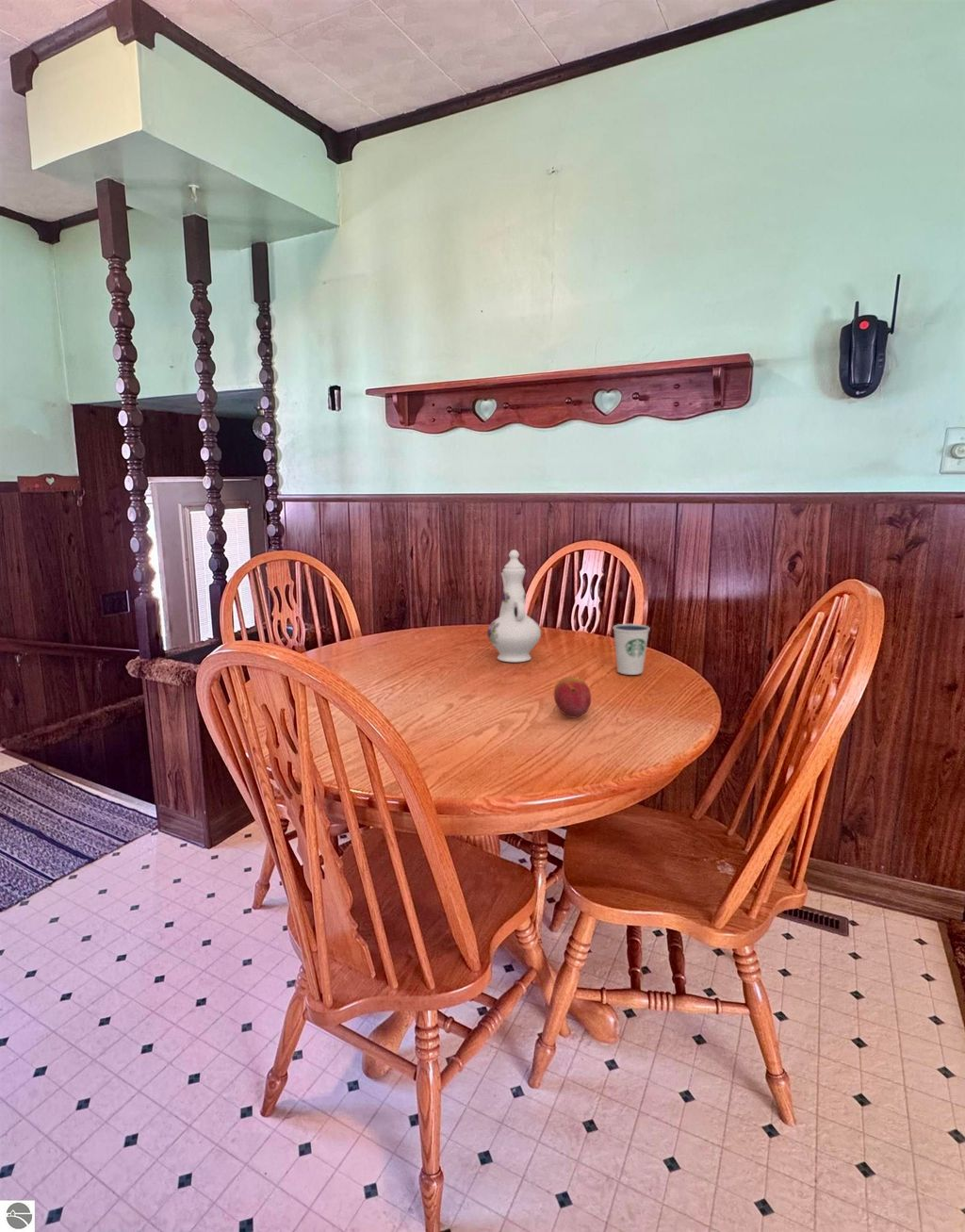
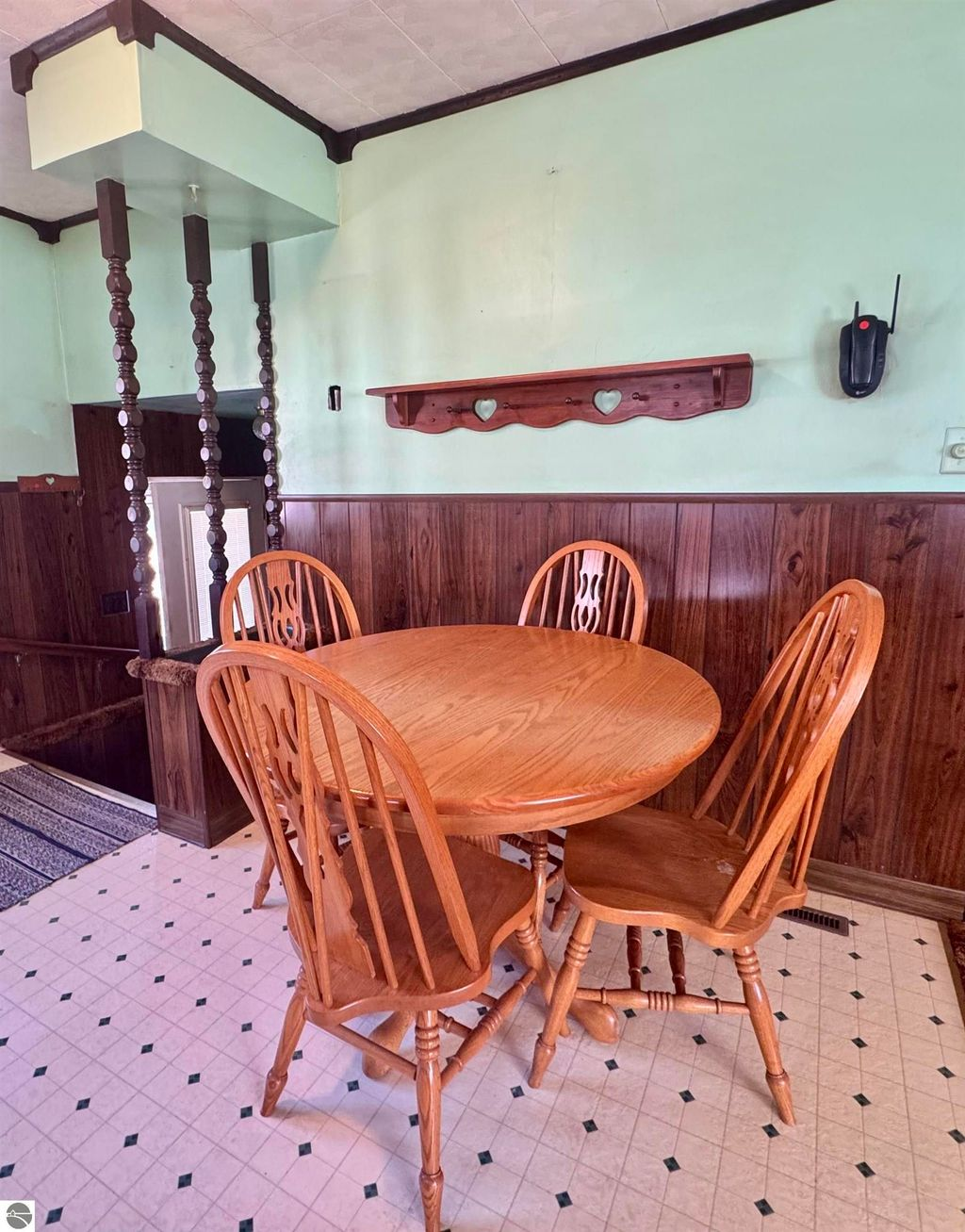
- dixie cup (630, 649)
- fruit (571, 696)
- chinaware (512, 603)
